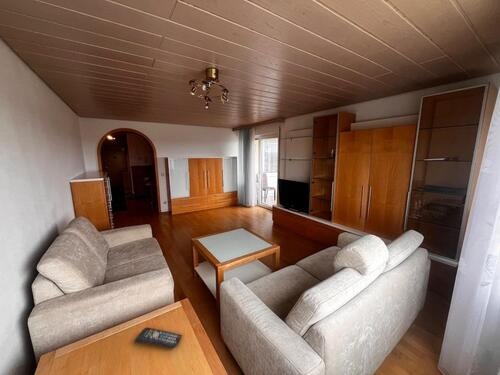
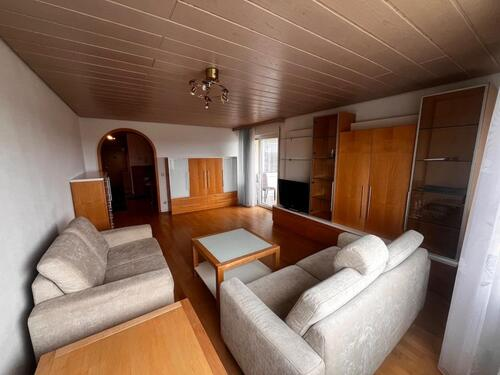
- remote control (158, 337)
